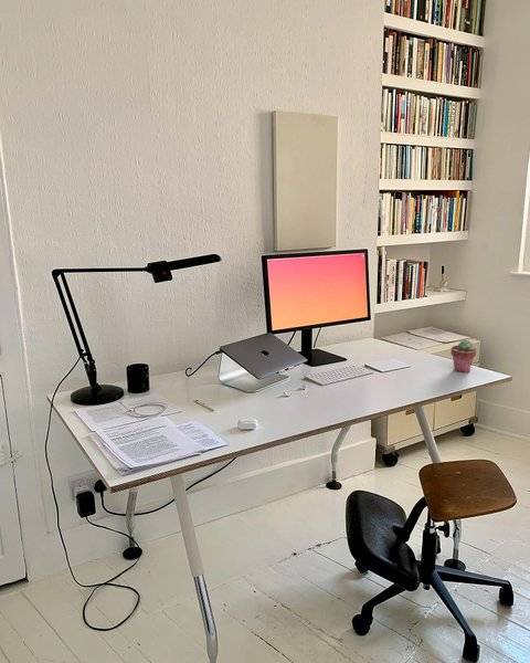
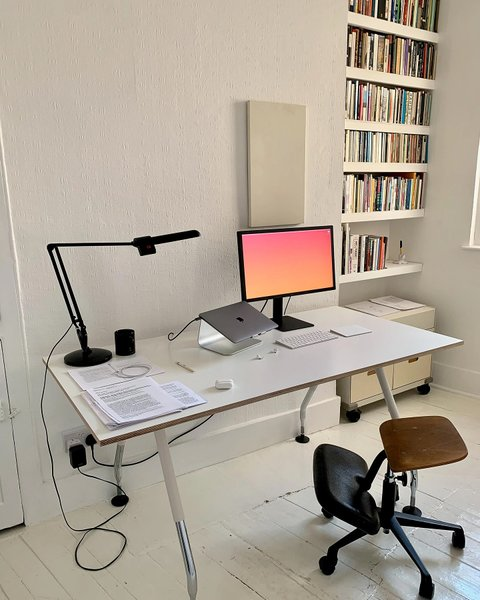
- potted succulent (463, 355)
